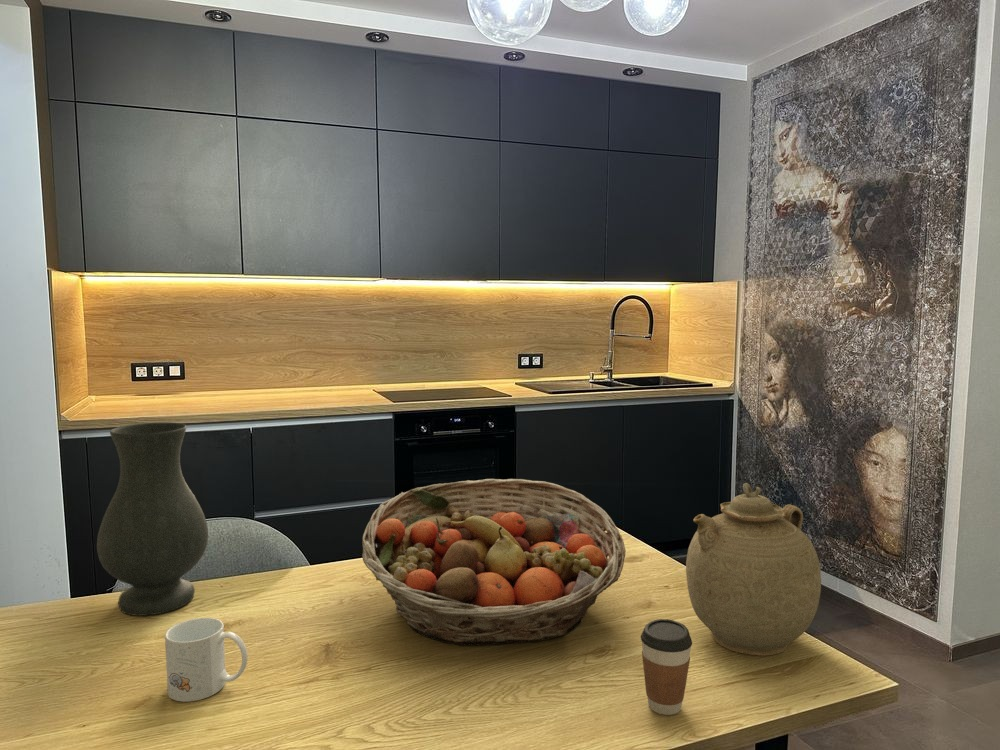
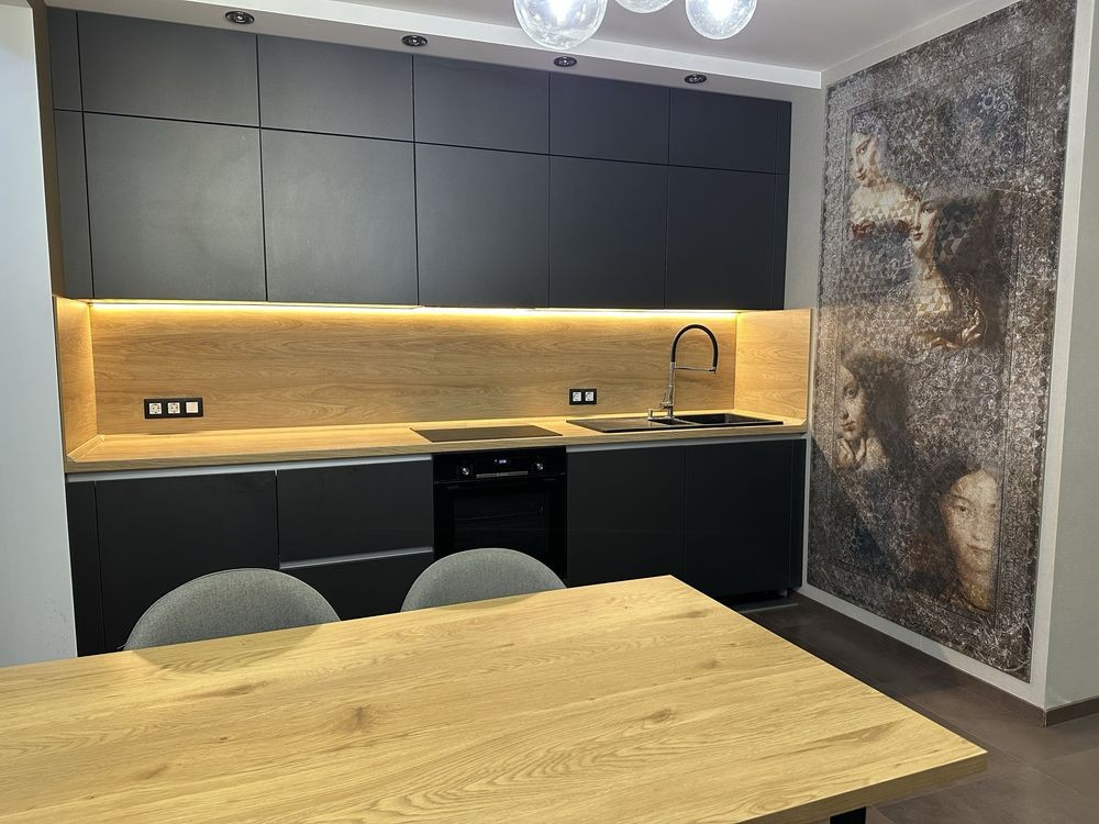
- vase (153, 515)
- fruit basket (493, 555)
- mug (208, 658)
- coffee cup (665, 667)
- teapot (750, 562)
